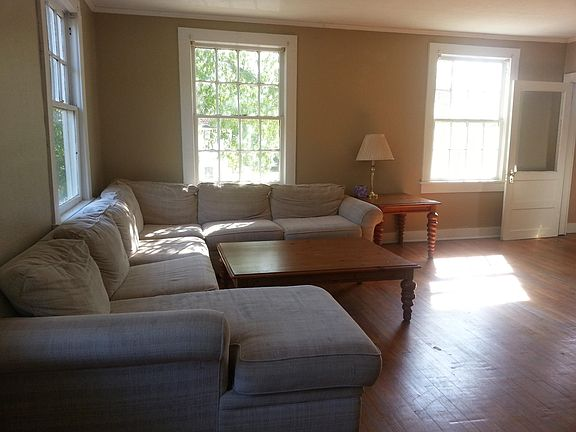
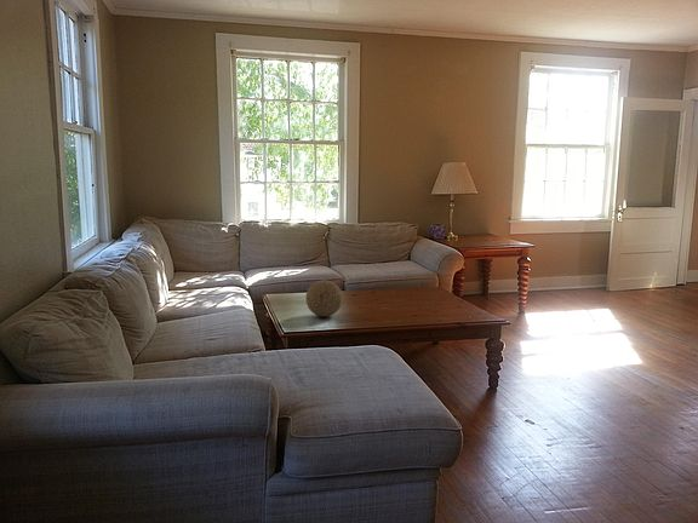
+ decorative ball (324, 298)
